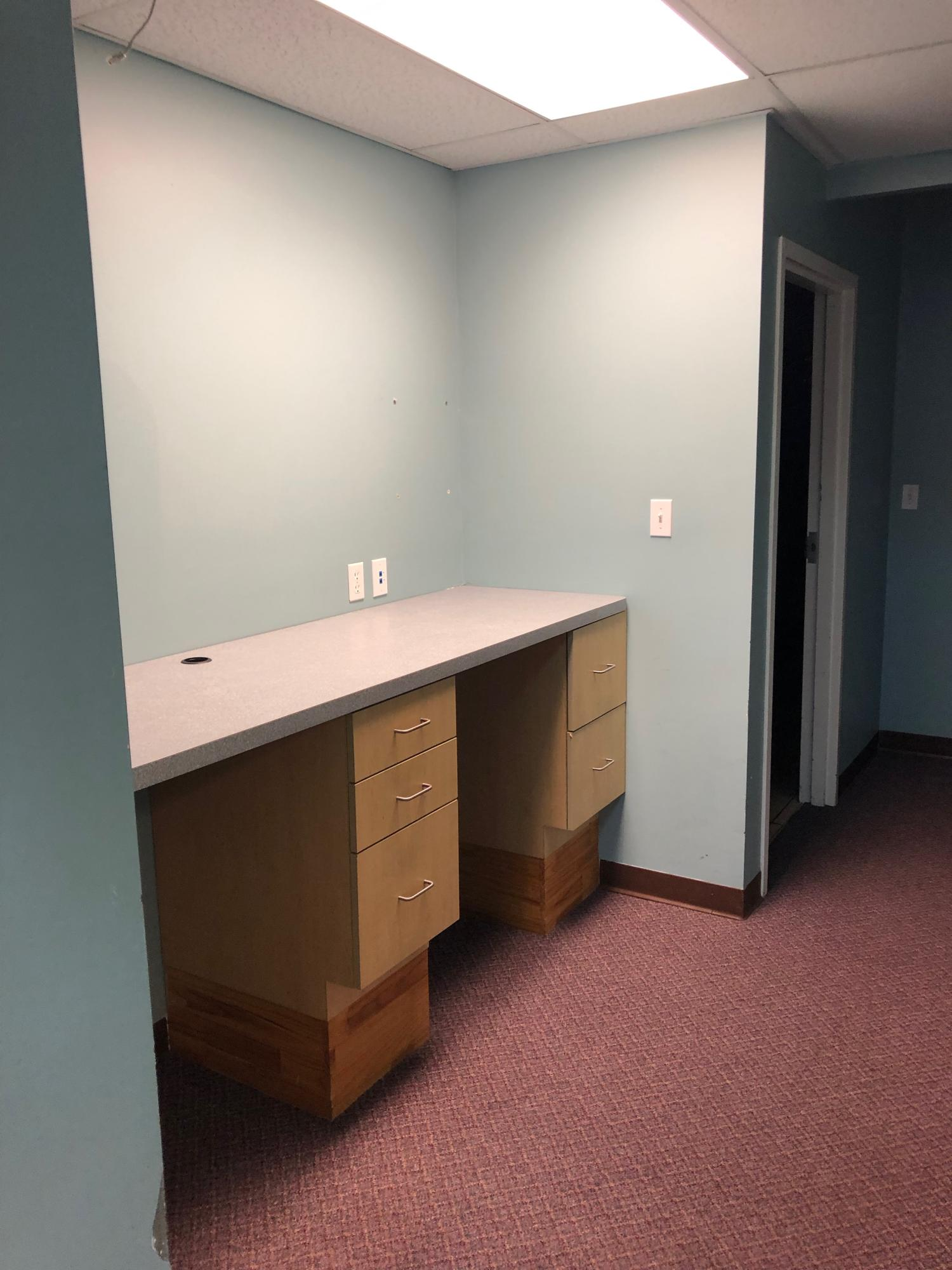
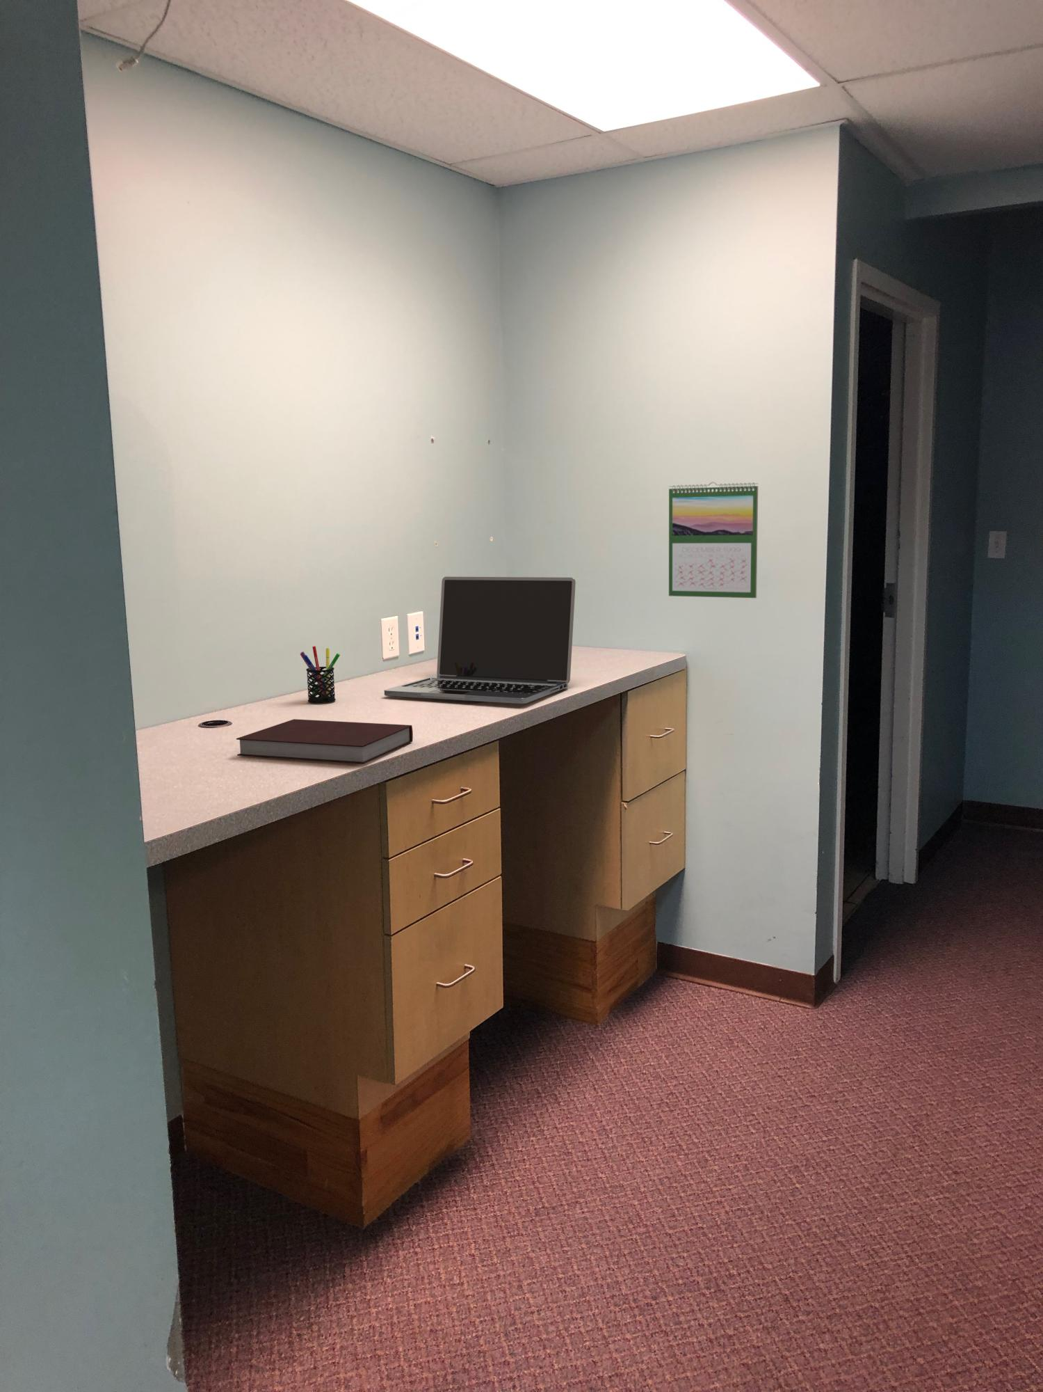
+ laptop (481, 636)
+ notebook (326, 740)
+ pen holder (322, 674)
+ calendar (712, 539)
